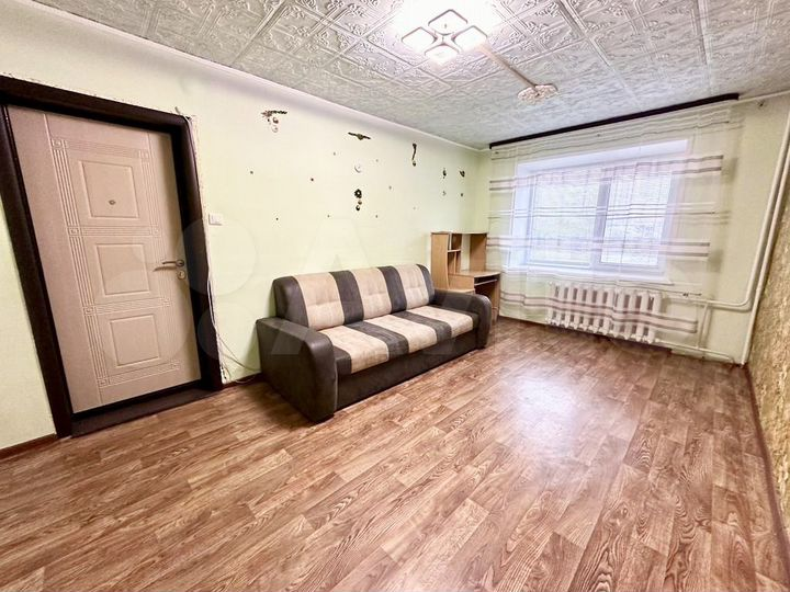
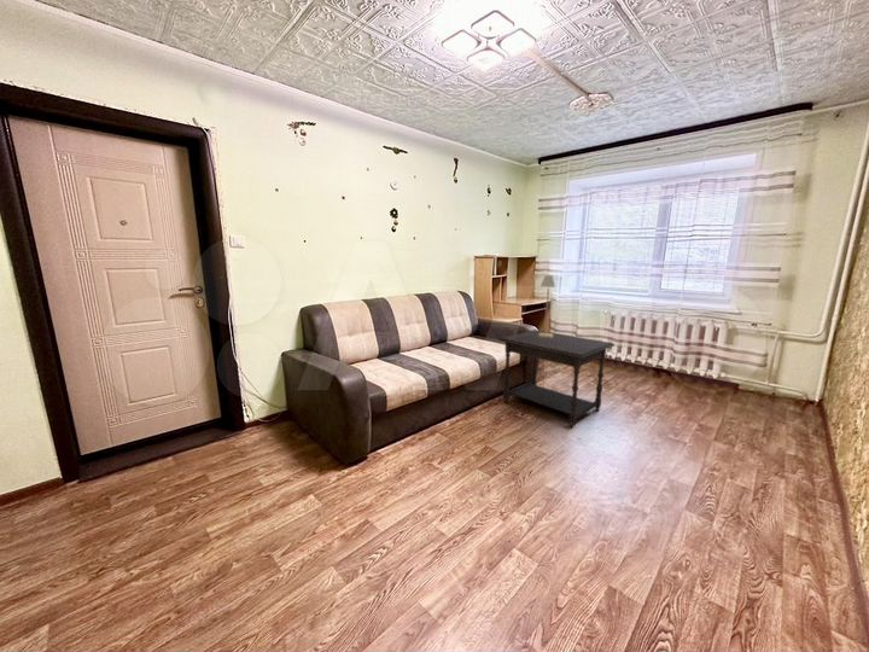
+ side table (556, 362)
+ table lamp (547, 305)
